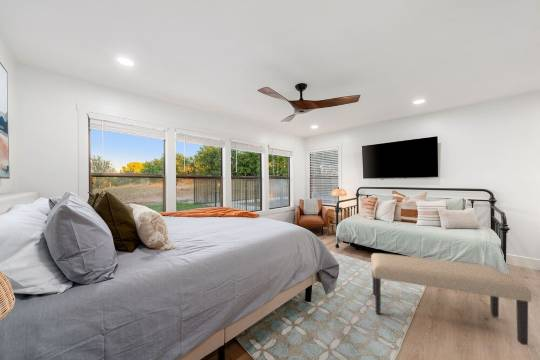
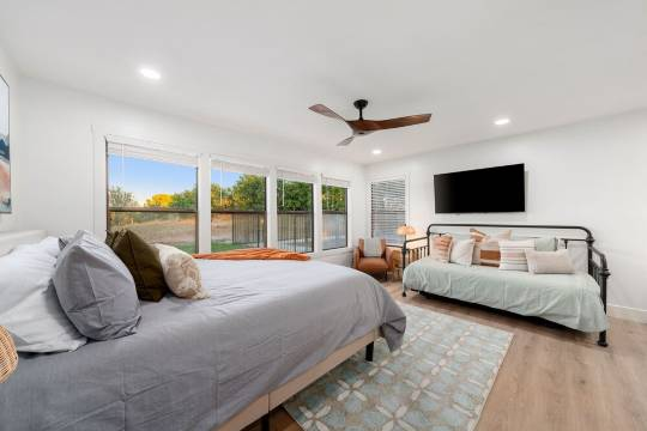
- bench (435, 286)
